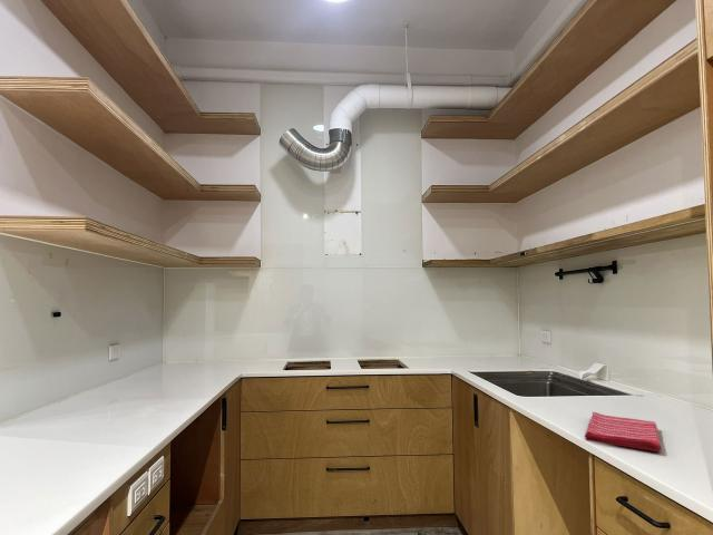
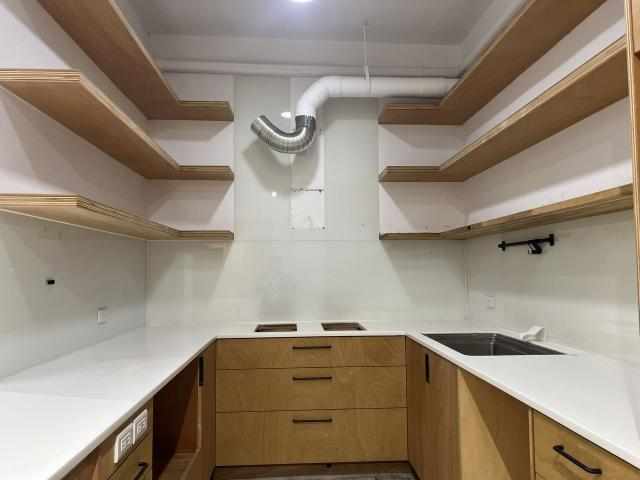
- dish towel (622, 429)
